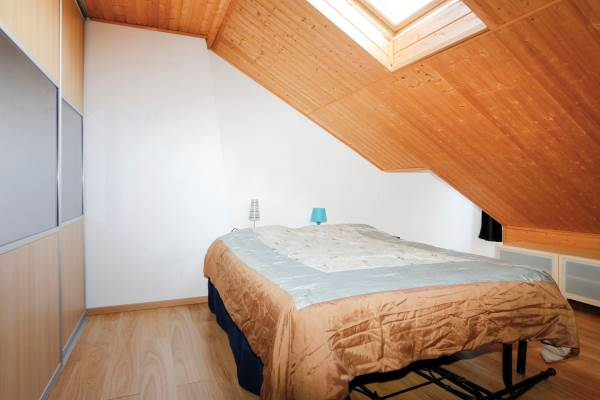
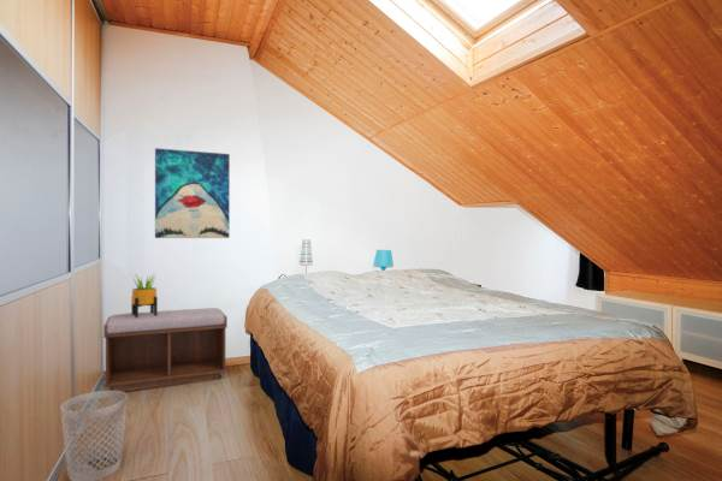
+ wall art (193, 195)
+ bench (167, 345)
+ wastebasket (95, 434)
+ potted plant (144, 292)
